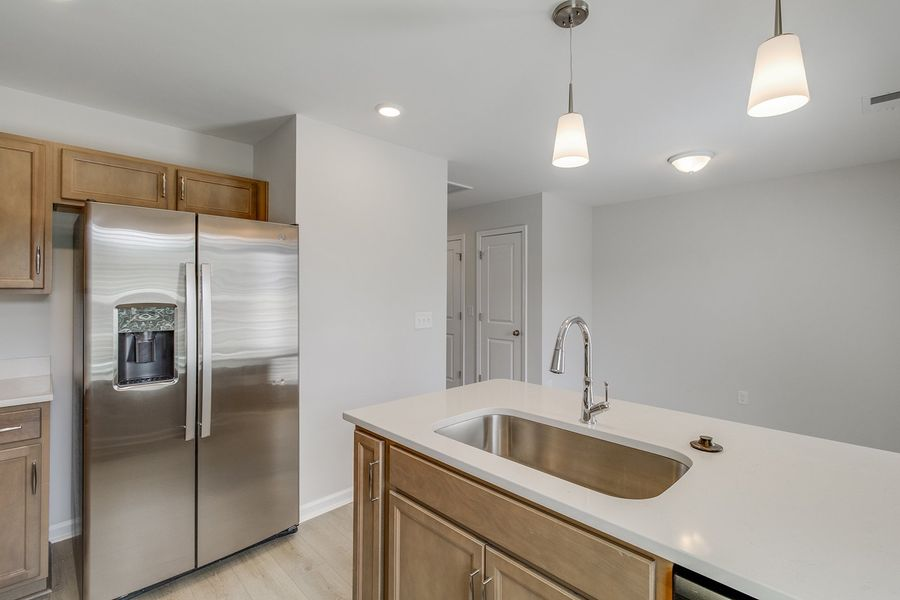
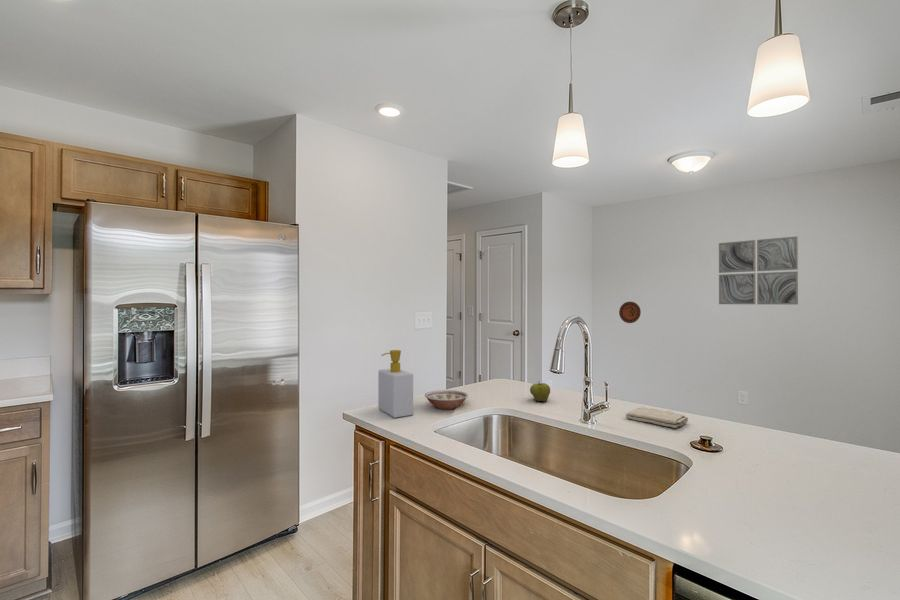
+ washcloth (656, 416)
+ wall art (755, 273)
+ apple (540, 391)
+ decorative plate (629, 312)
+ soap bottle (393, 381)
+ bowl (446, 400)
